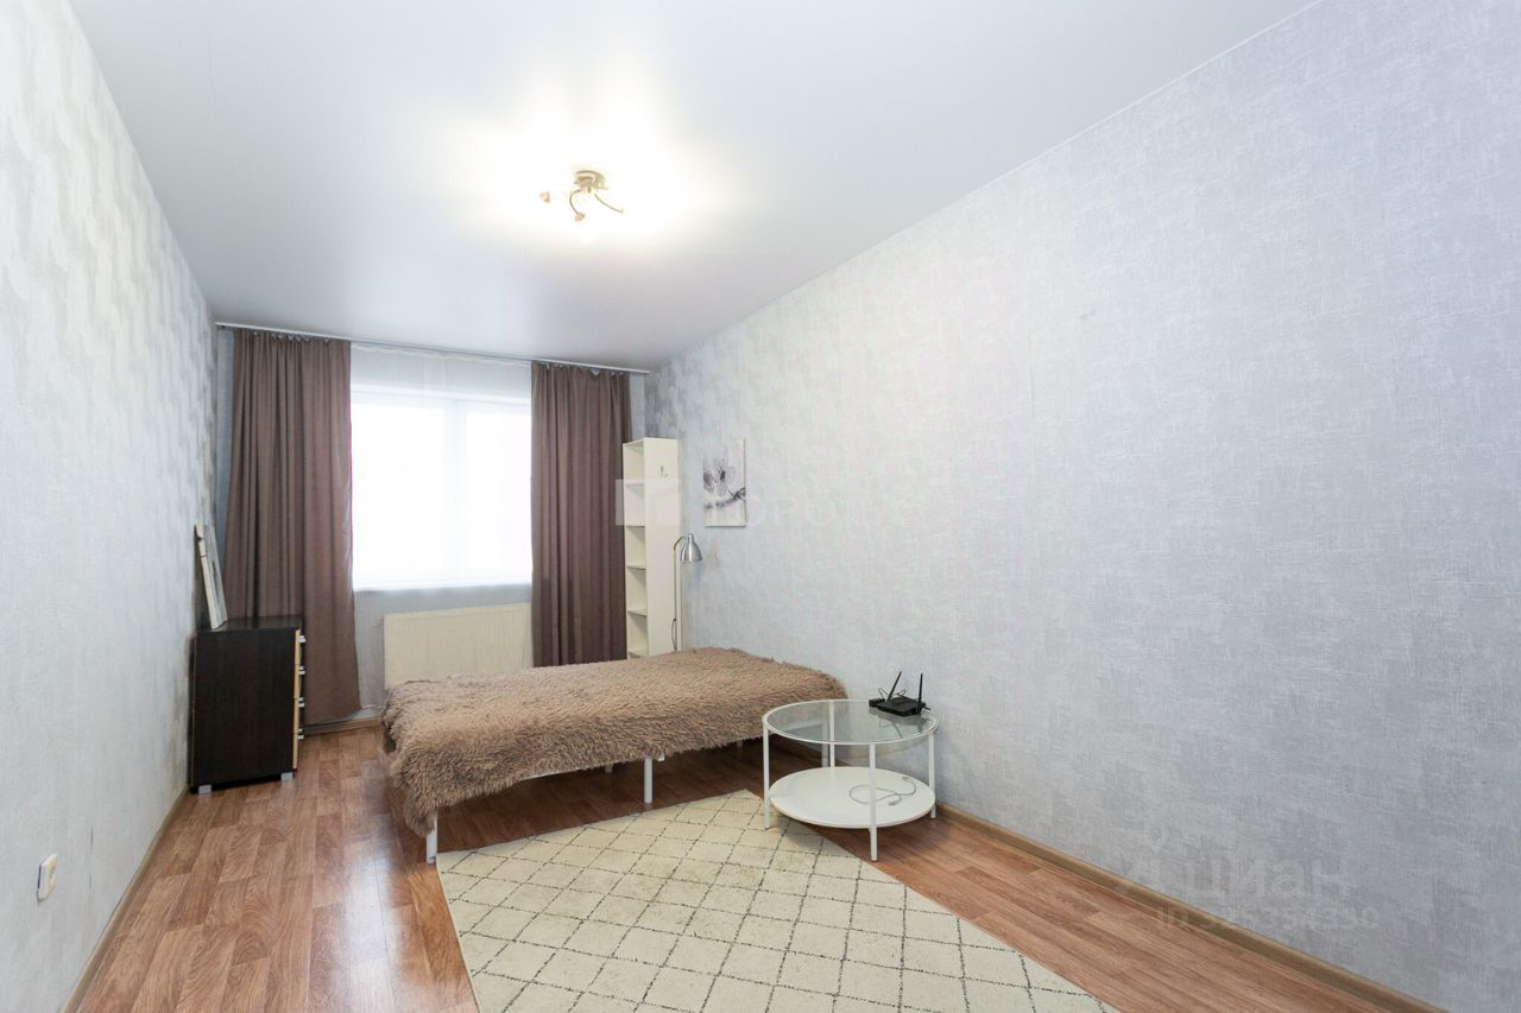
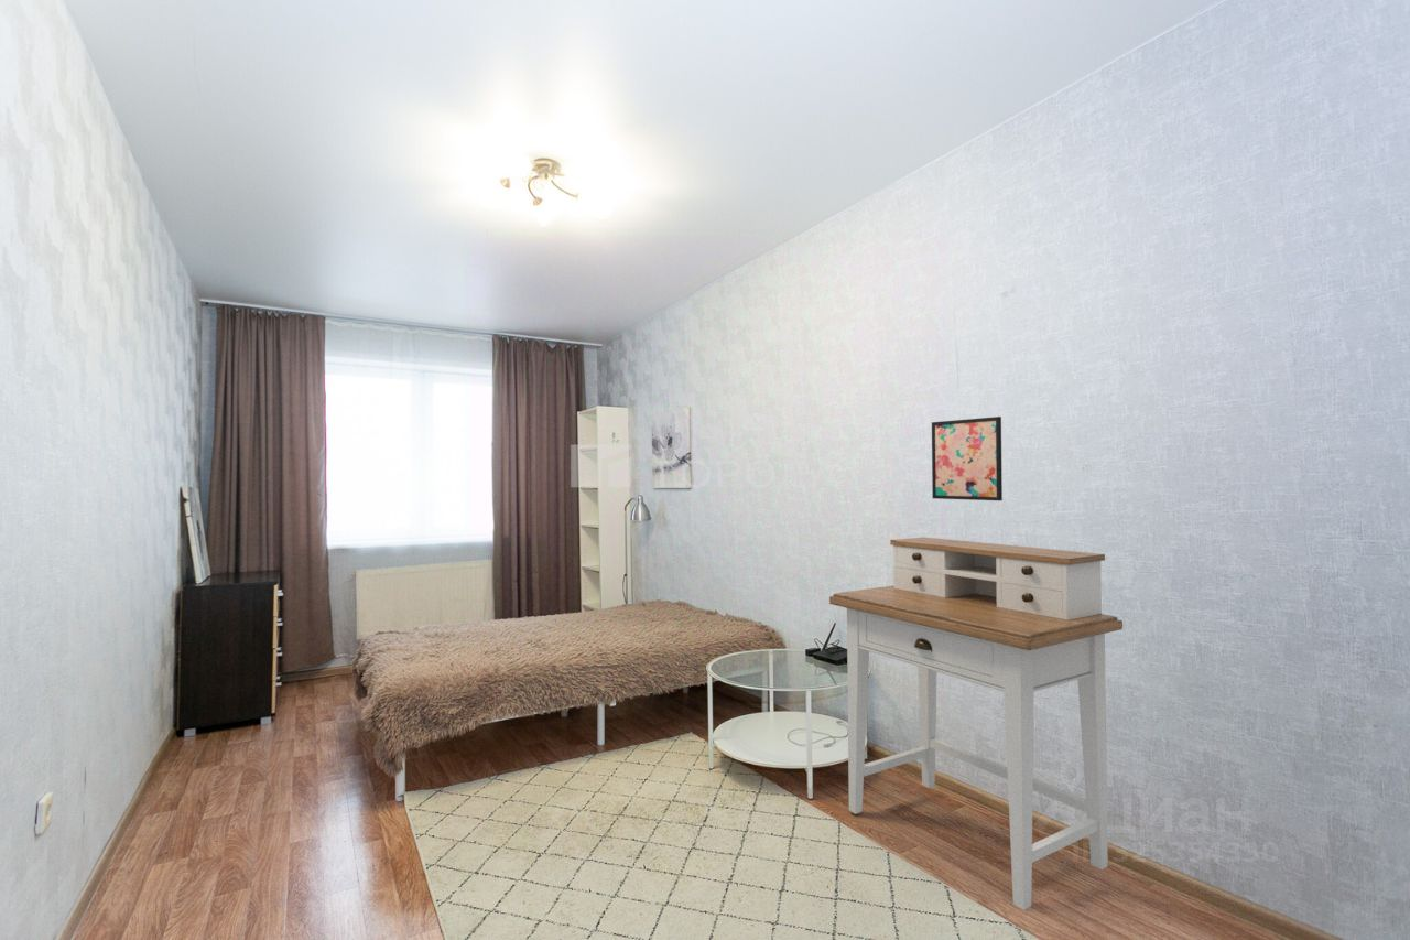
+ wall art (965, 460)
+ desk (966, 680)
